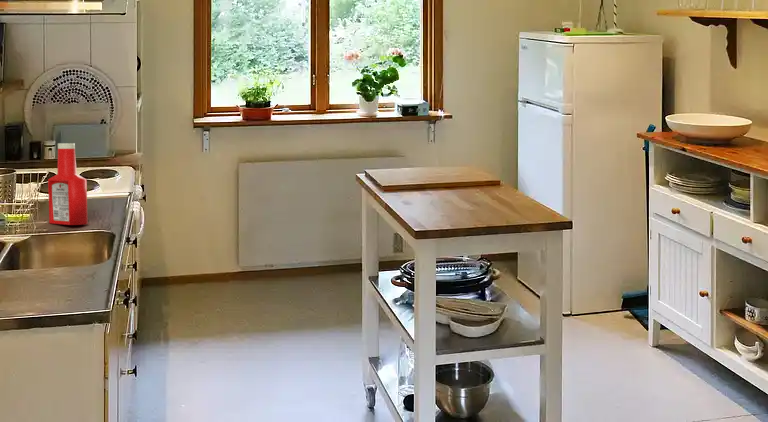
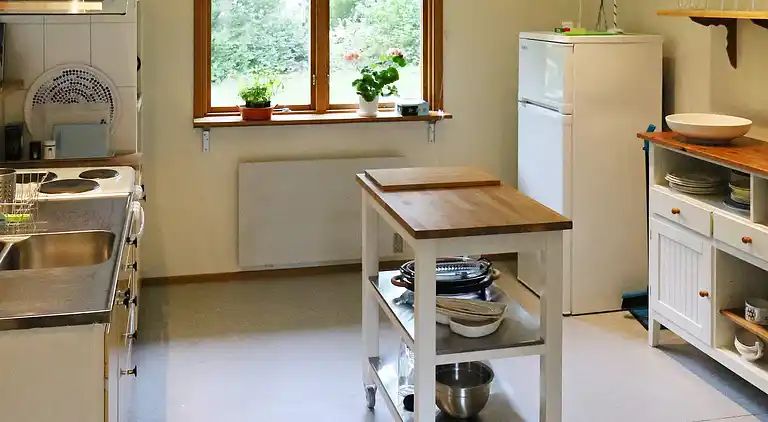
- soap bottle (67, 183)
